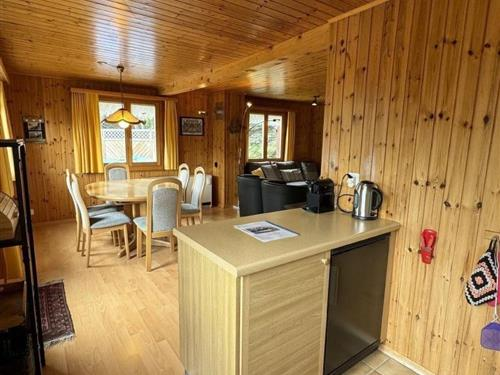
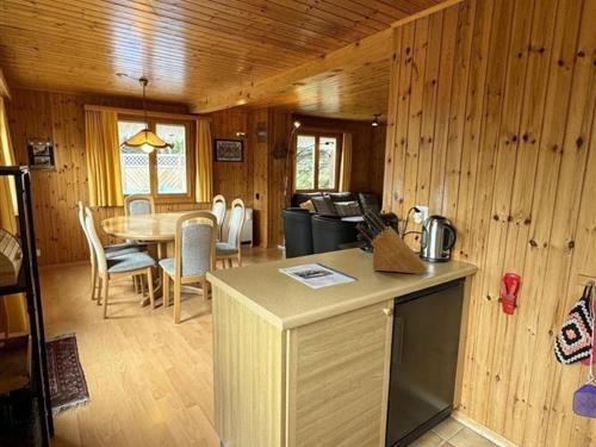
+ knife block (391, 240)
